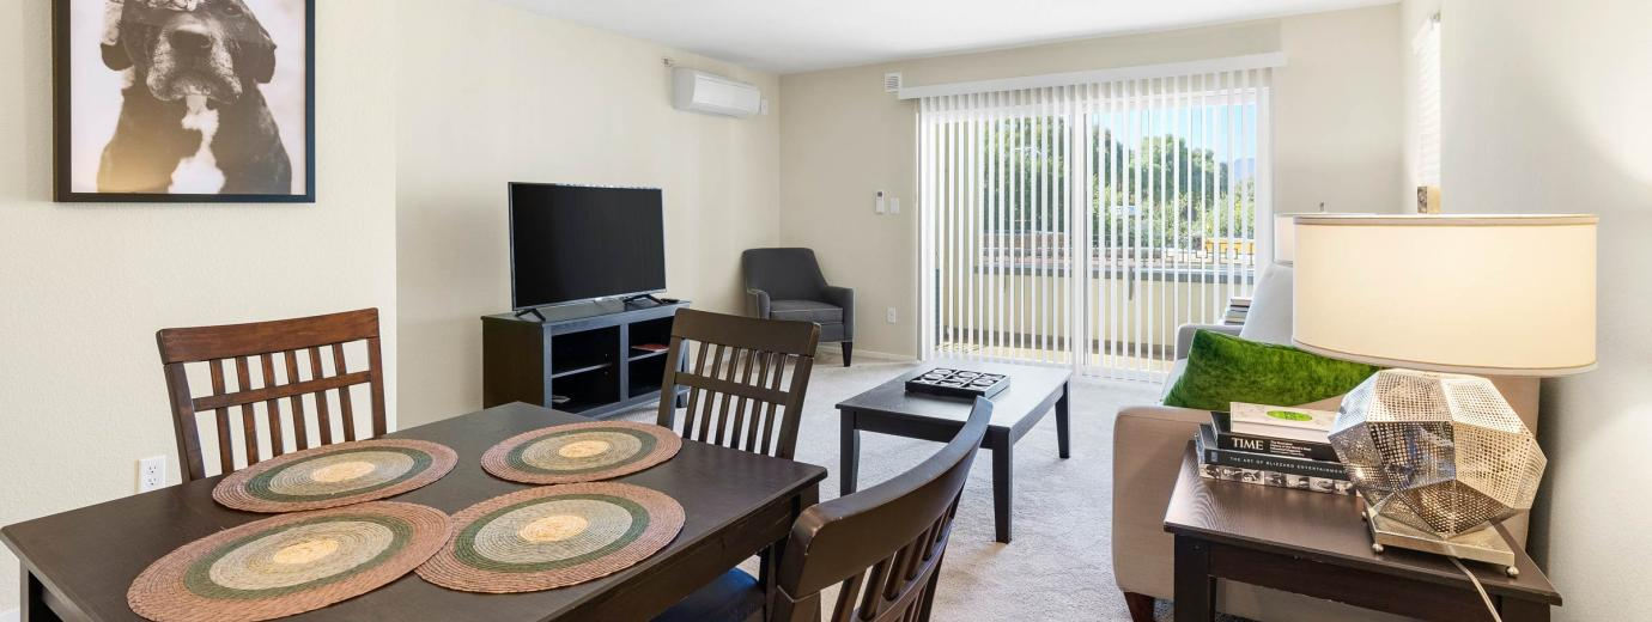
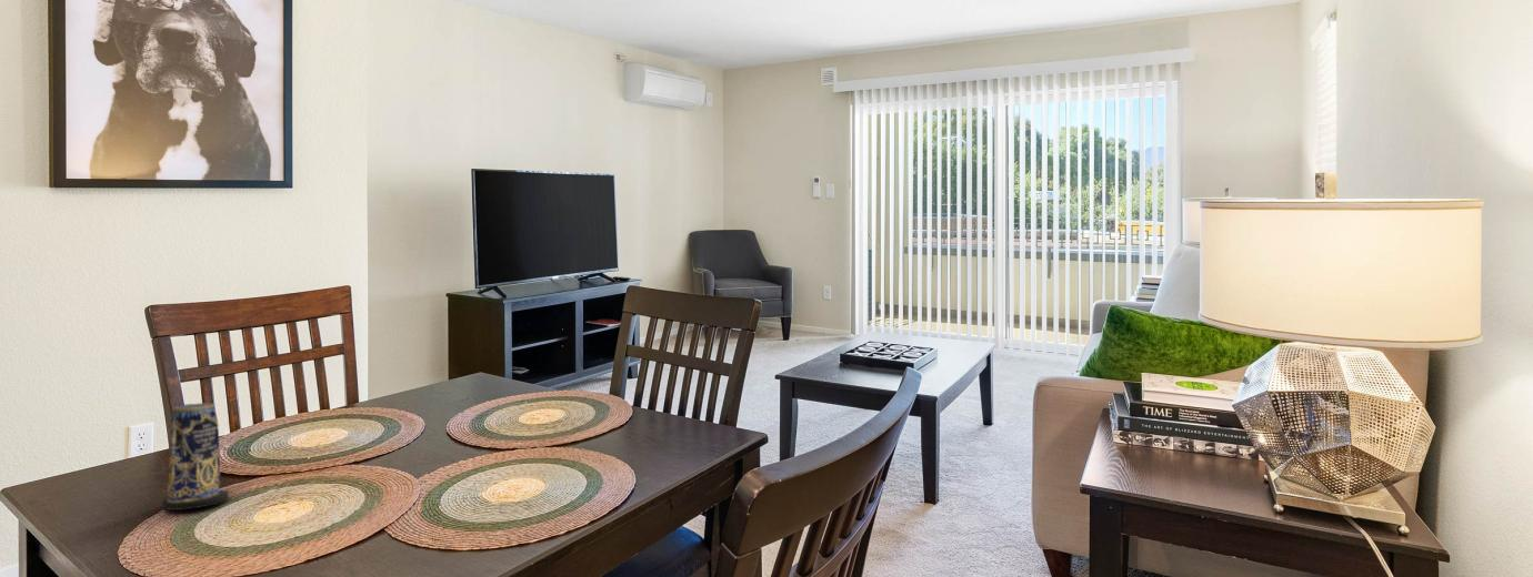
+ candle (194, 454)
